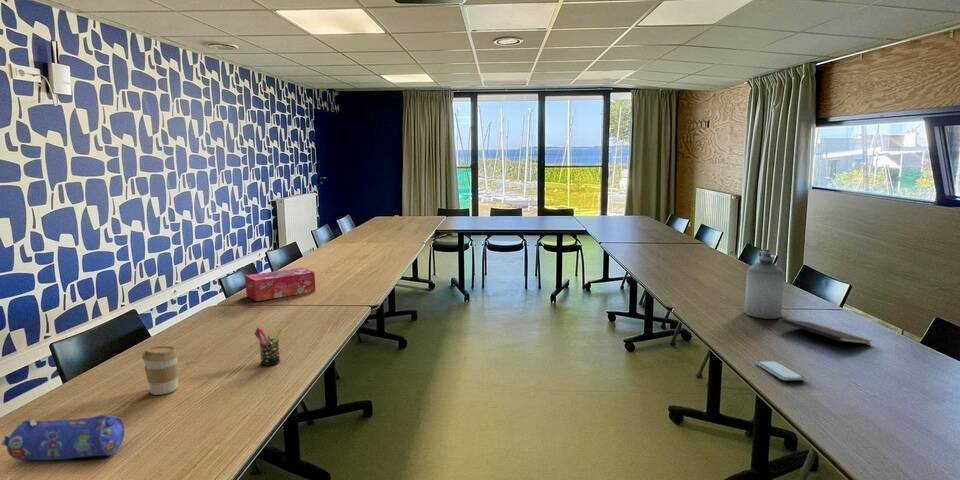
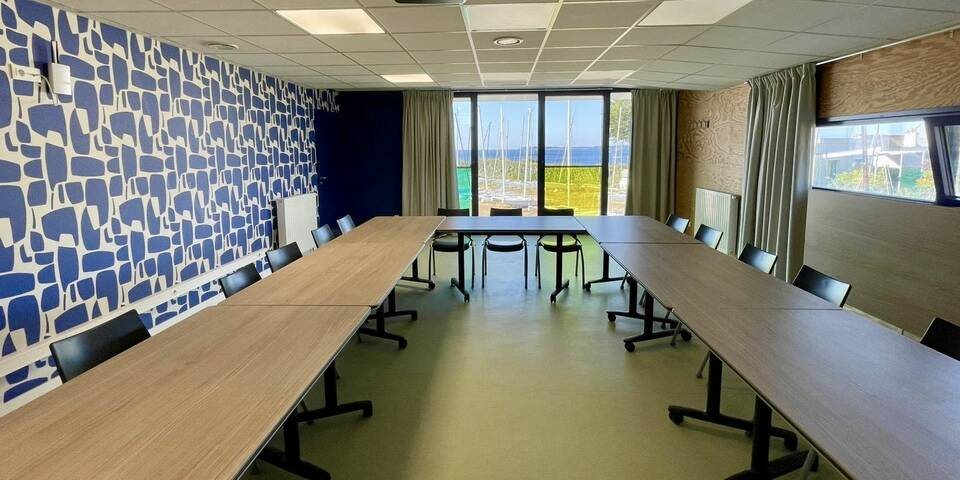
- notepad (825, 331)
- coffee cup (162, 368)
- pen holder (268, 345)
- bottle (764, 282)
- tissue box (280, 283)
- smartphone (779, 370)
- pencil case (66, 436)
